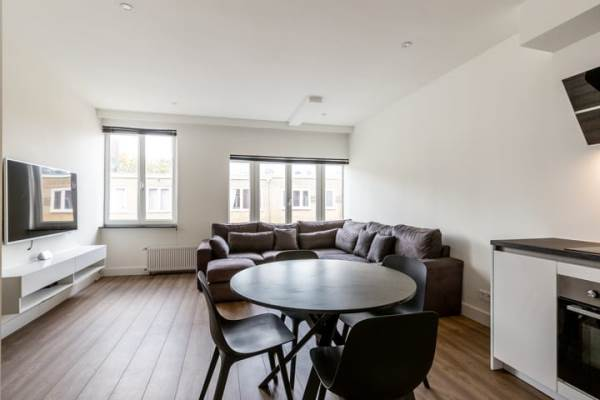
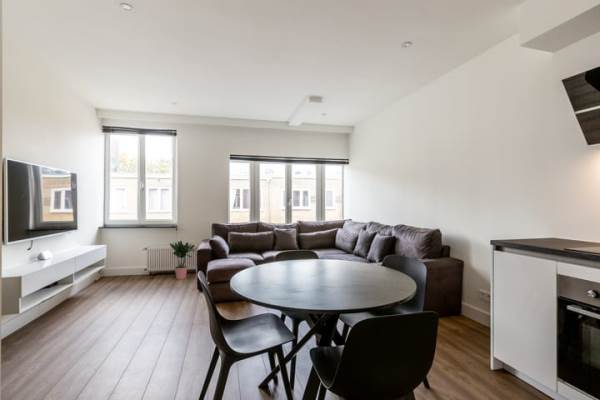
+ potted plant (184, 258)
